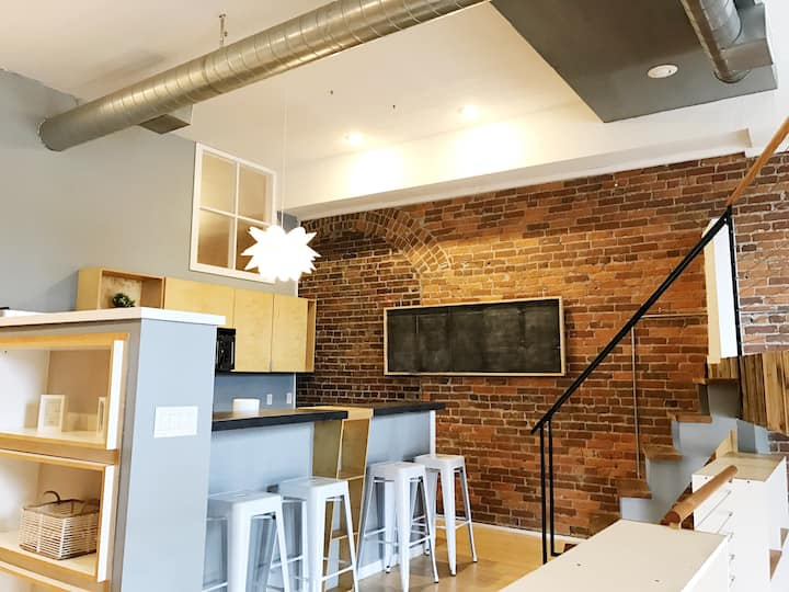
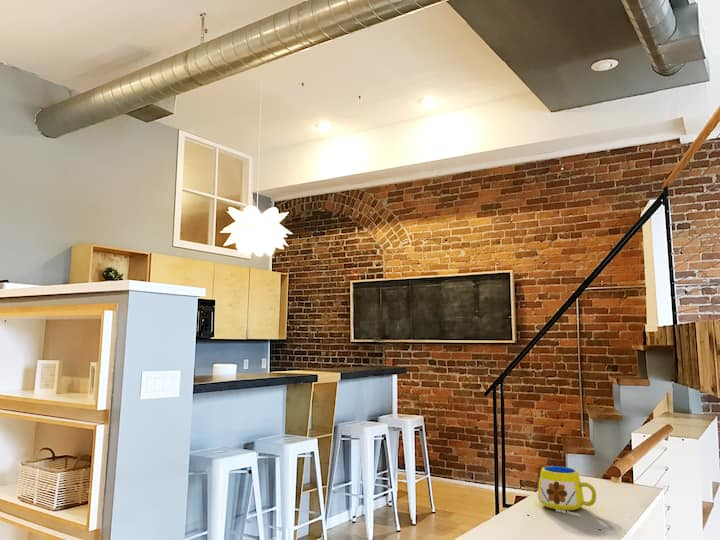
+ mug (566, 488)
